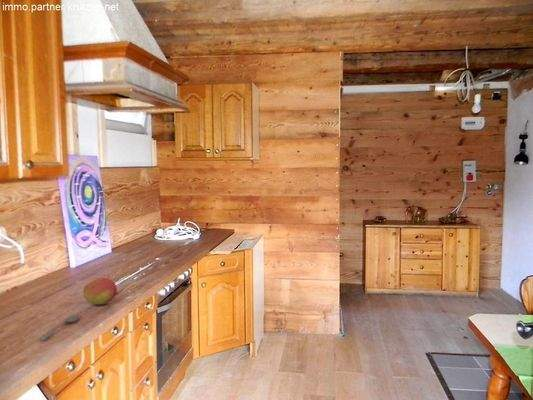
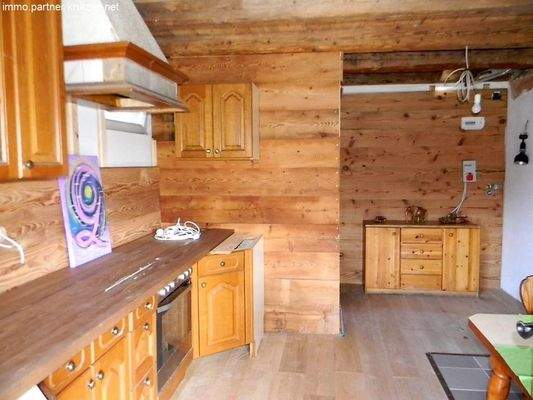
- soupspoon (59, 324)
- fruit (101, 291)
